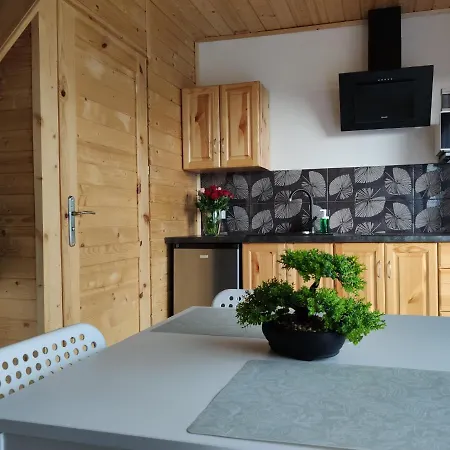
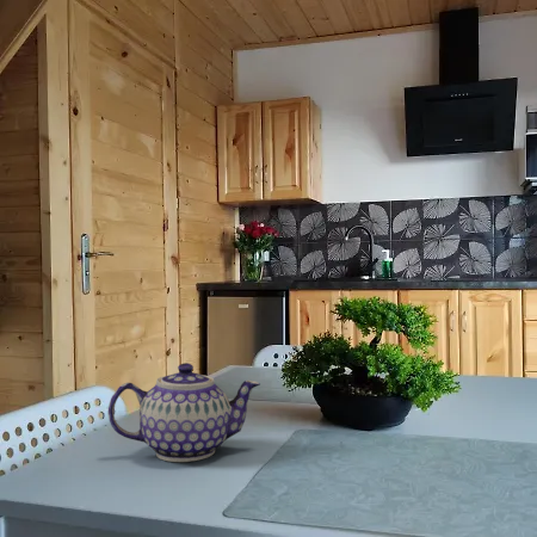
+ teapot (185, 407)
